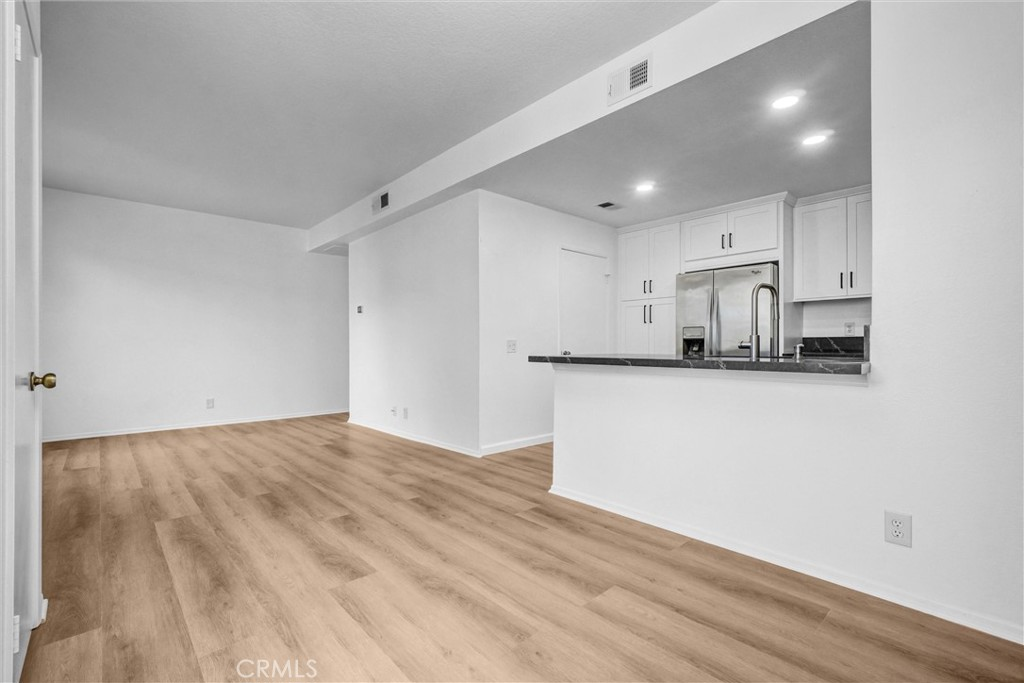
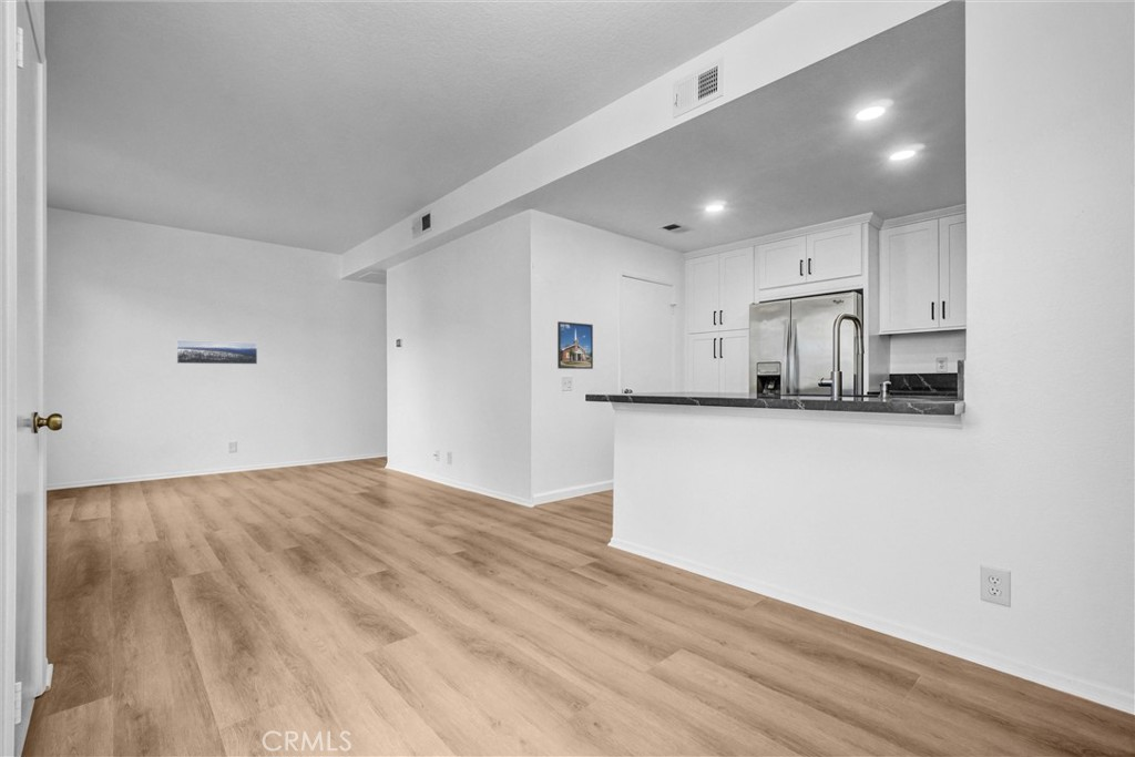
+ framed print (575, 346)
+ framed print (218, 352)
